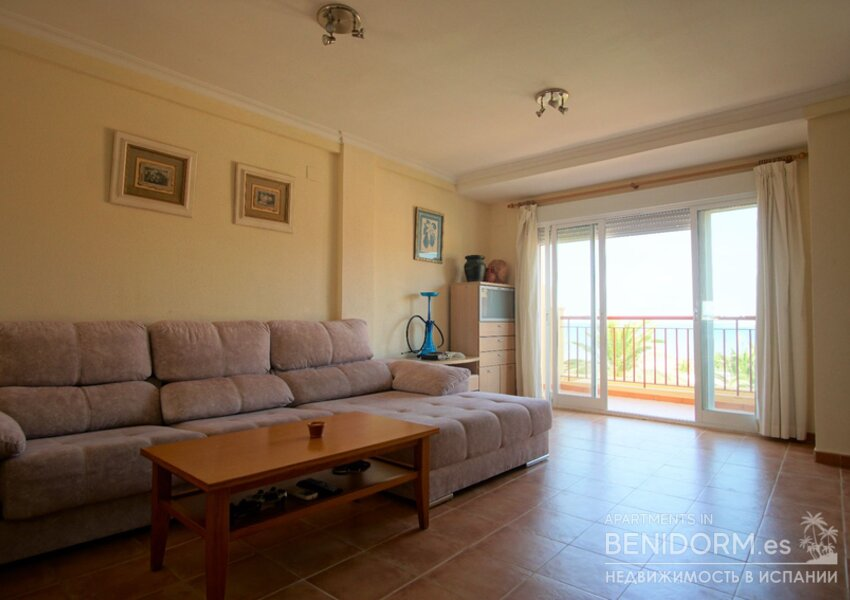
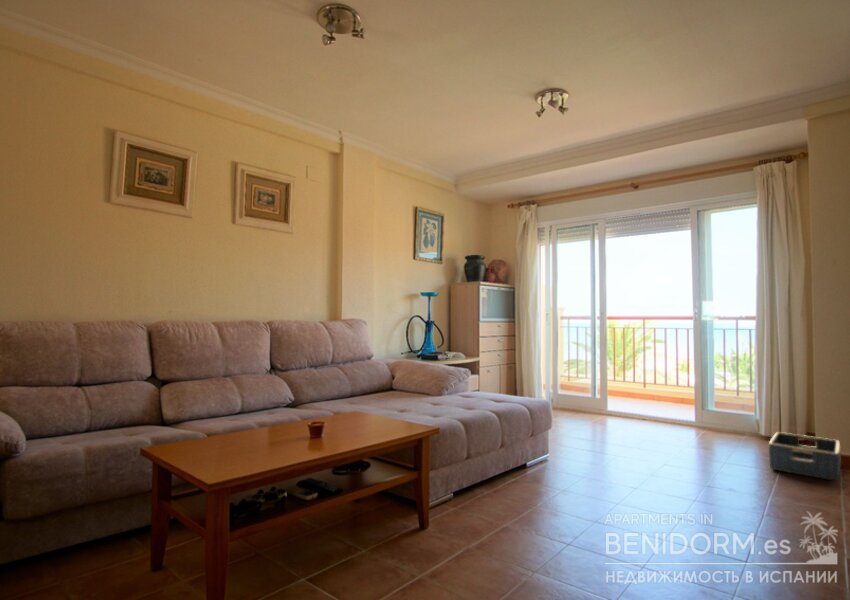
+ basket (805, 454)
